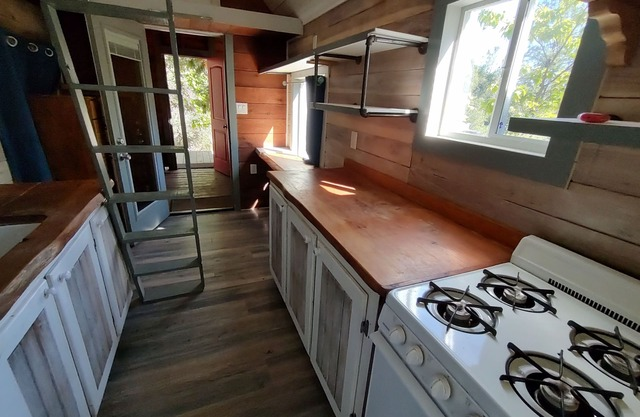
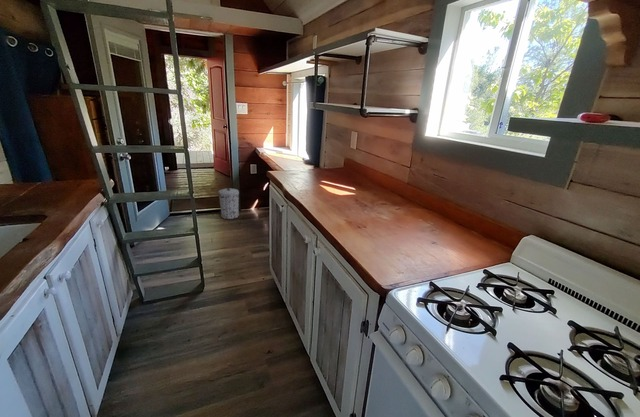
+ trash can (229, 202)
